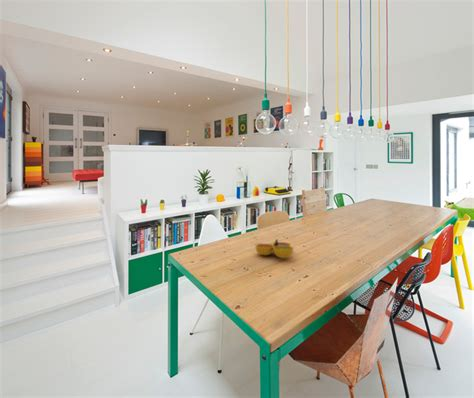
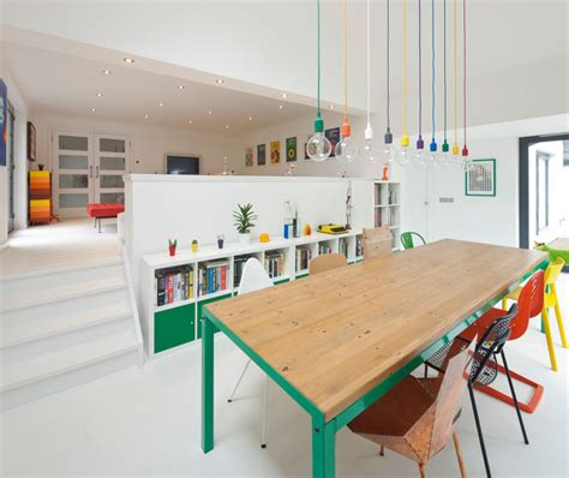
- decorative bowl (273, 246)
